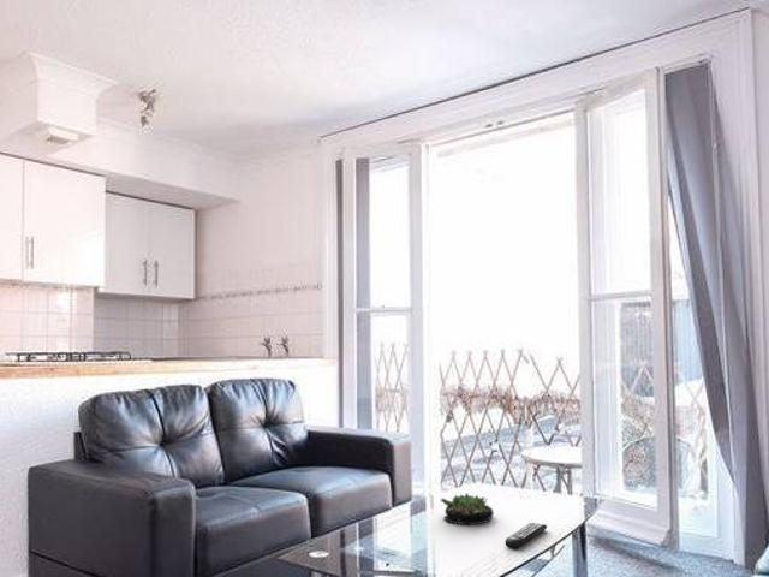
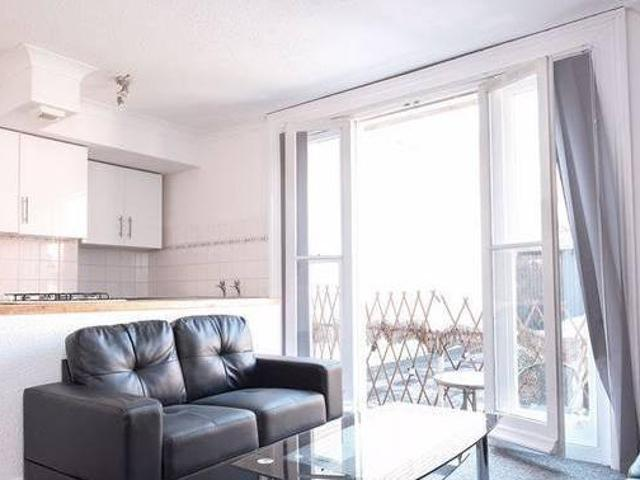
- succulent plant (466, 506)
- remote control (526, 534)
